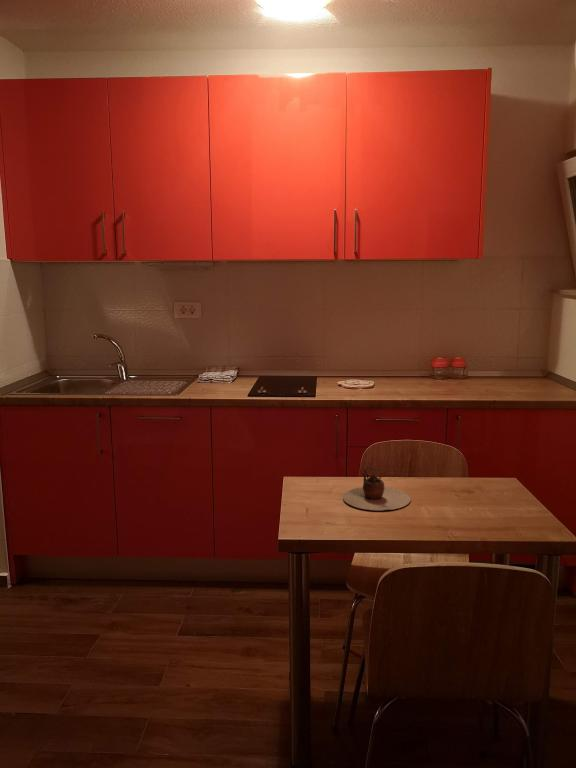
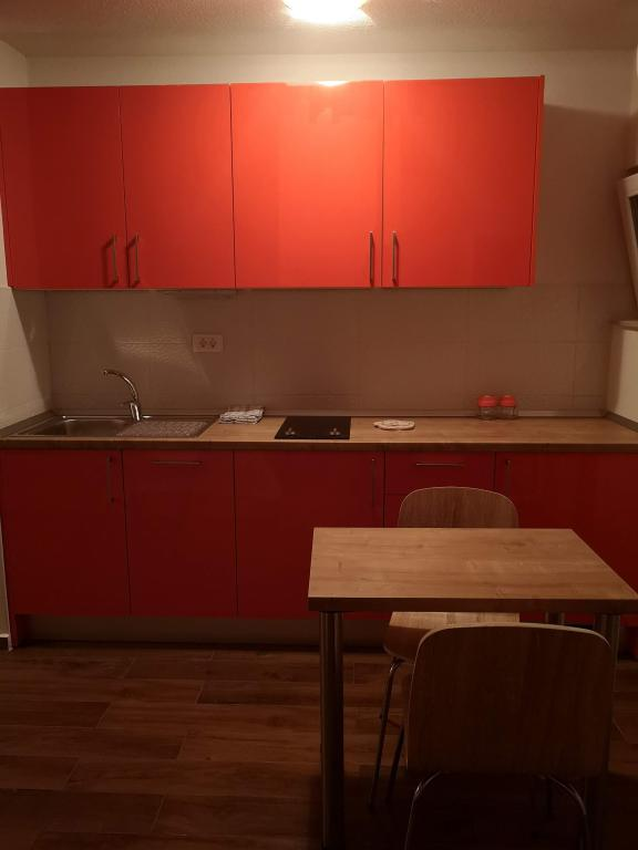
- teapot (376, 483)
